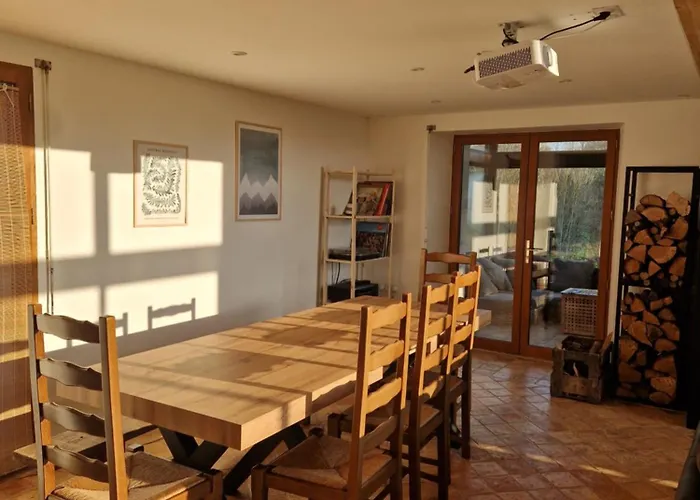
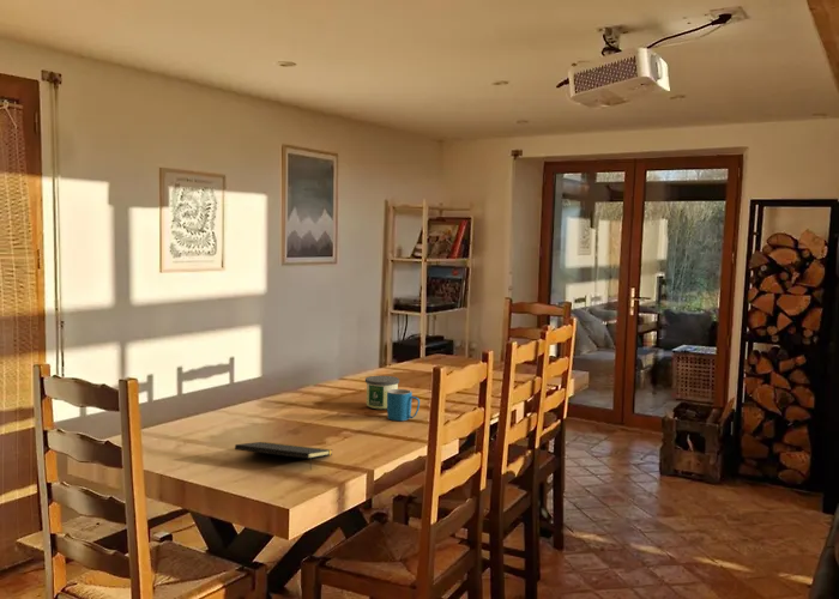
+ candle (381, 392)
+ notepad (284, 449)
+ mug (403, 405)
